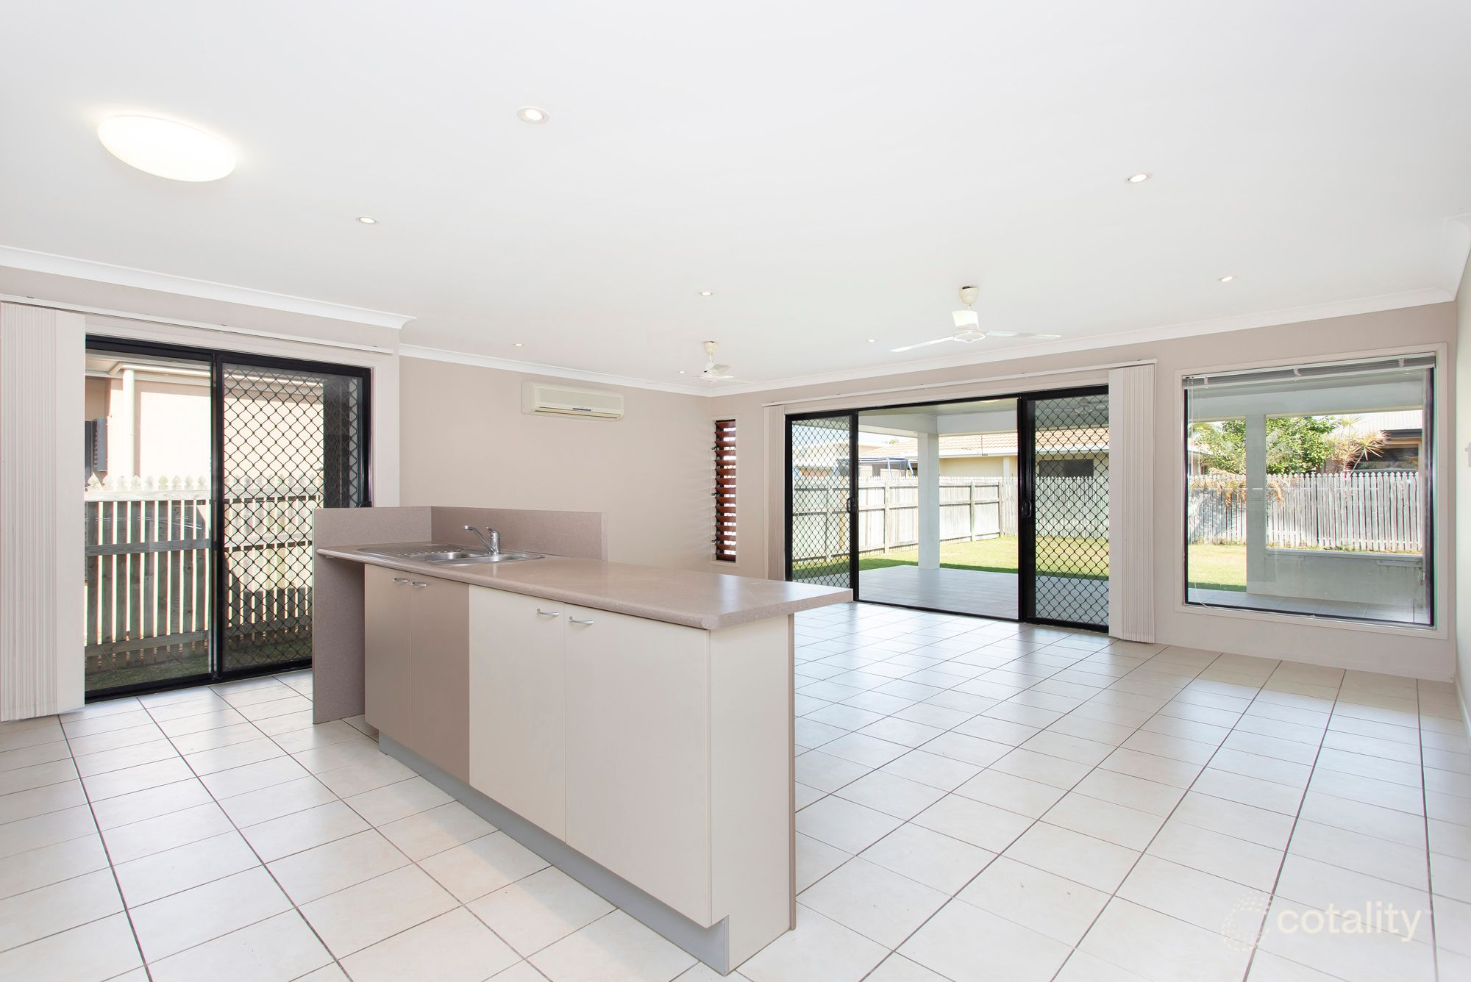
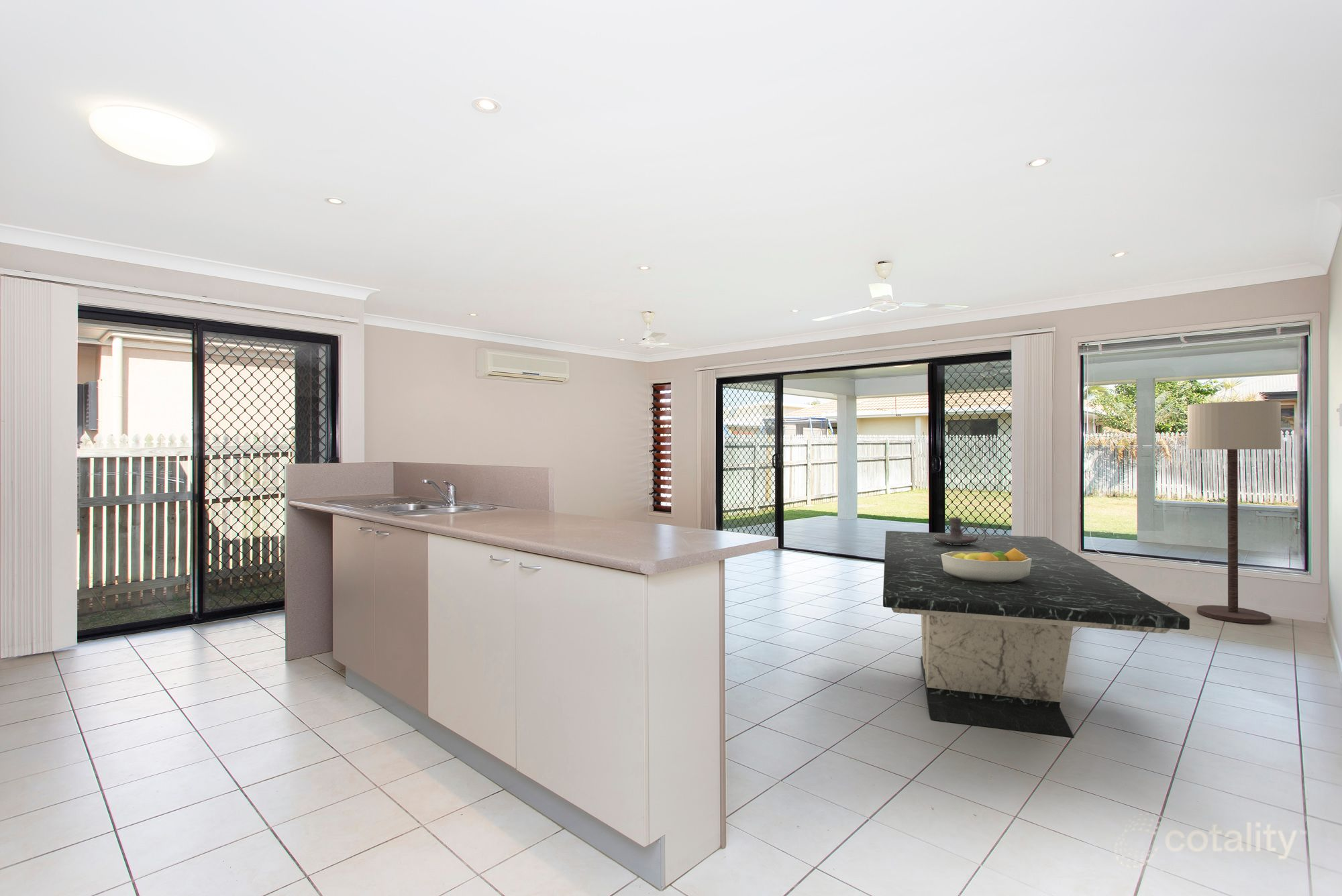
+ candle holder (960, 530)
+ fruit bowl (985, 561)
+ dining table (985, 624)
+ floor lamp (1233, 510)
